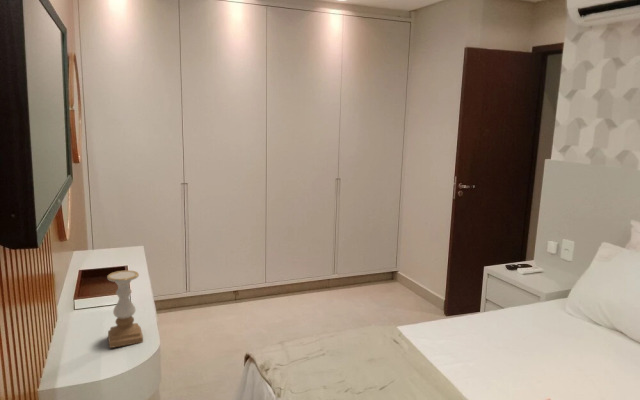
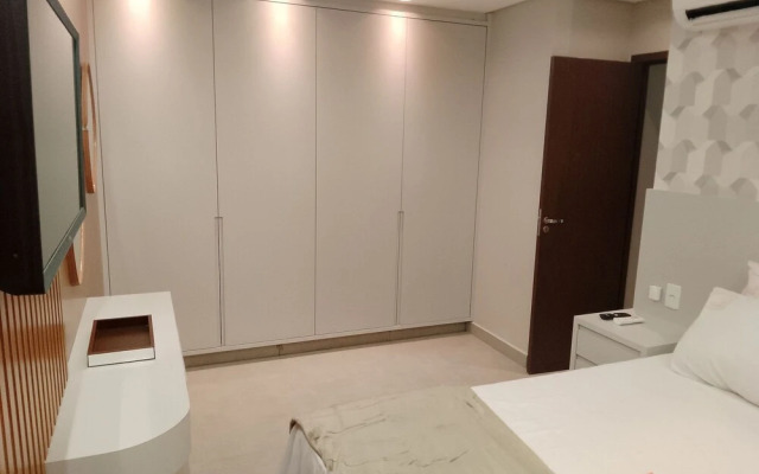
- candle holder (124, 307)
